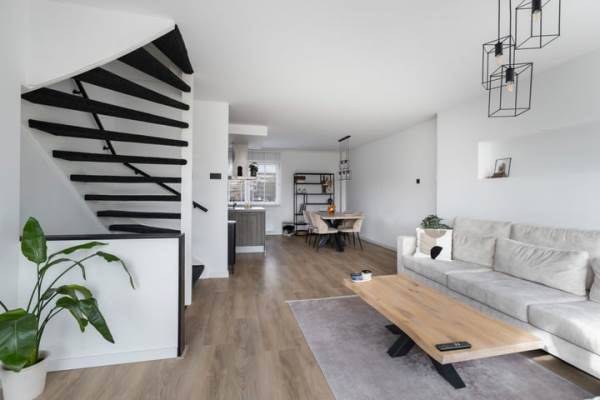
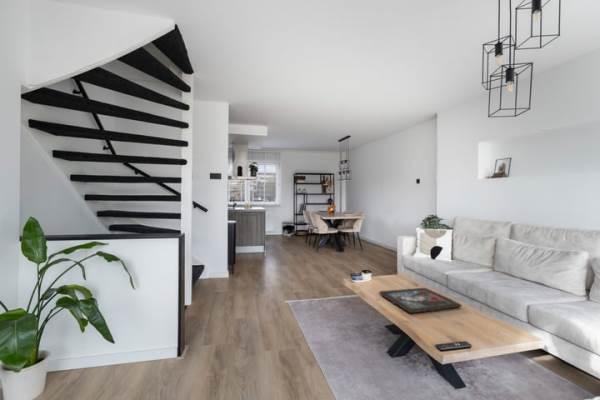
+ religious icon (417, 299)
